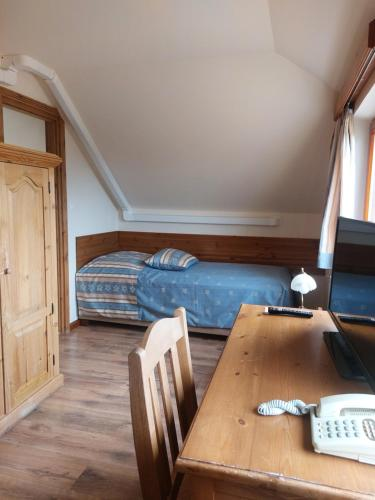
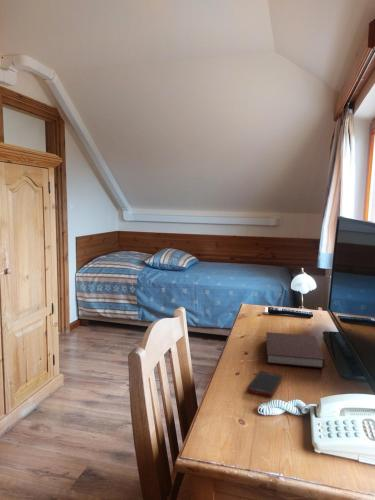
+ notebook (292, 348)
+ cell phone (265, 383)
